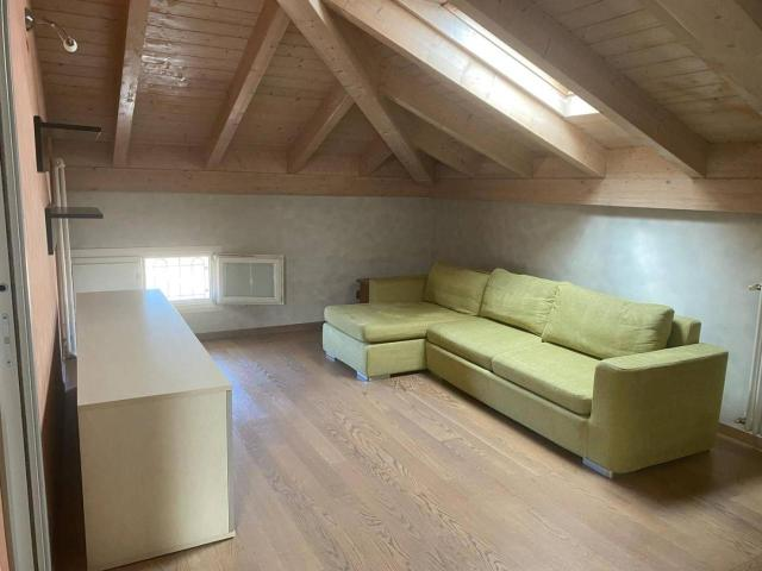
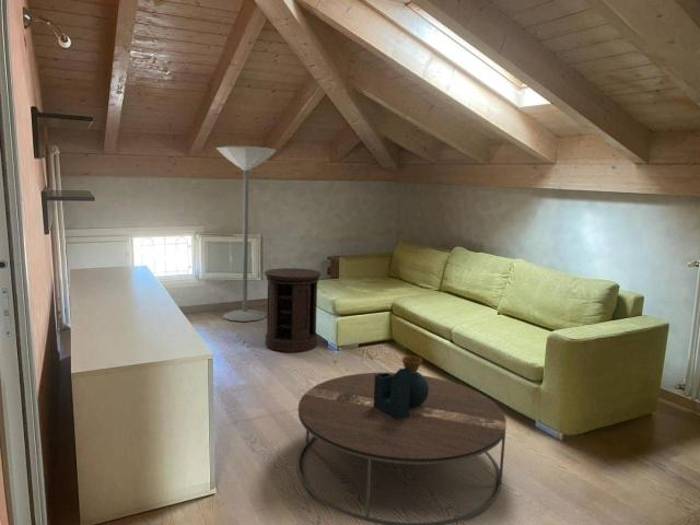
+ floor lamp (245, 233)
+ coffee table (399, 411)
+ side table (292, 308)
